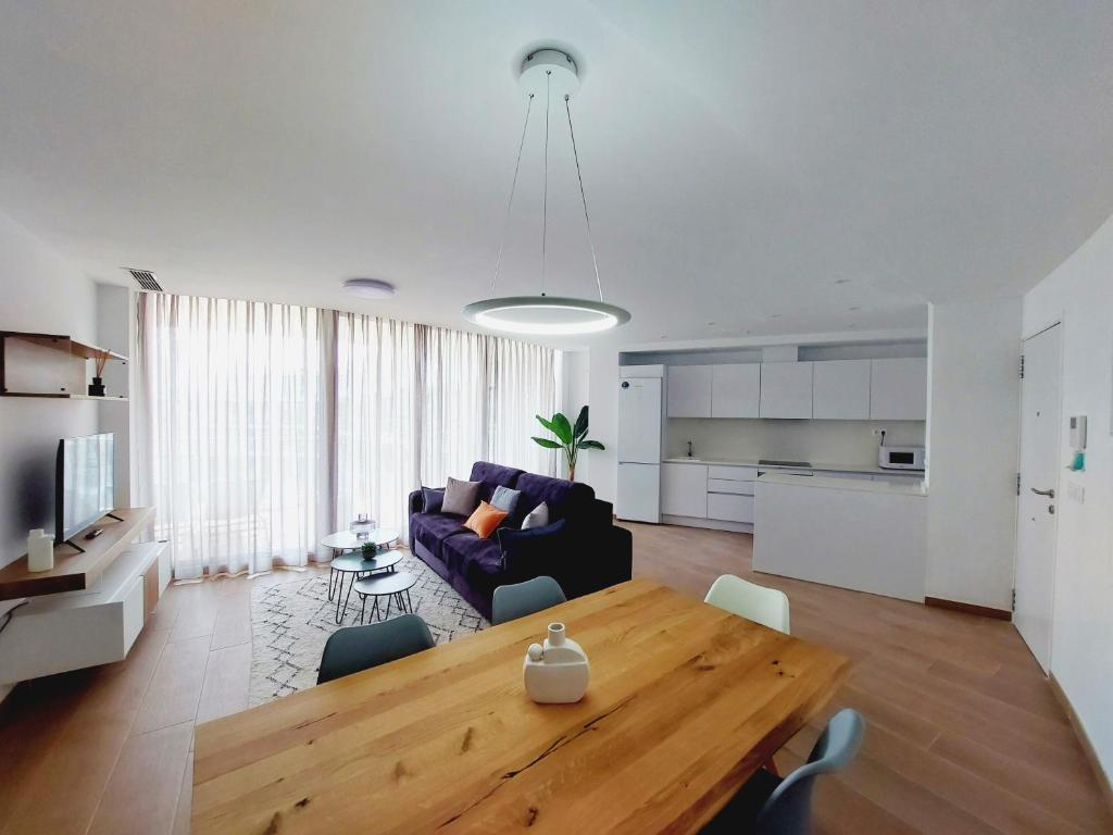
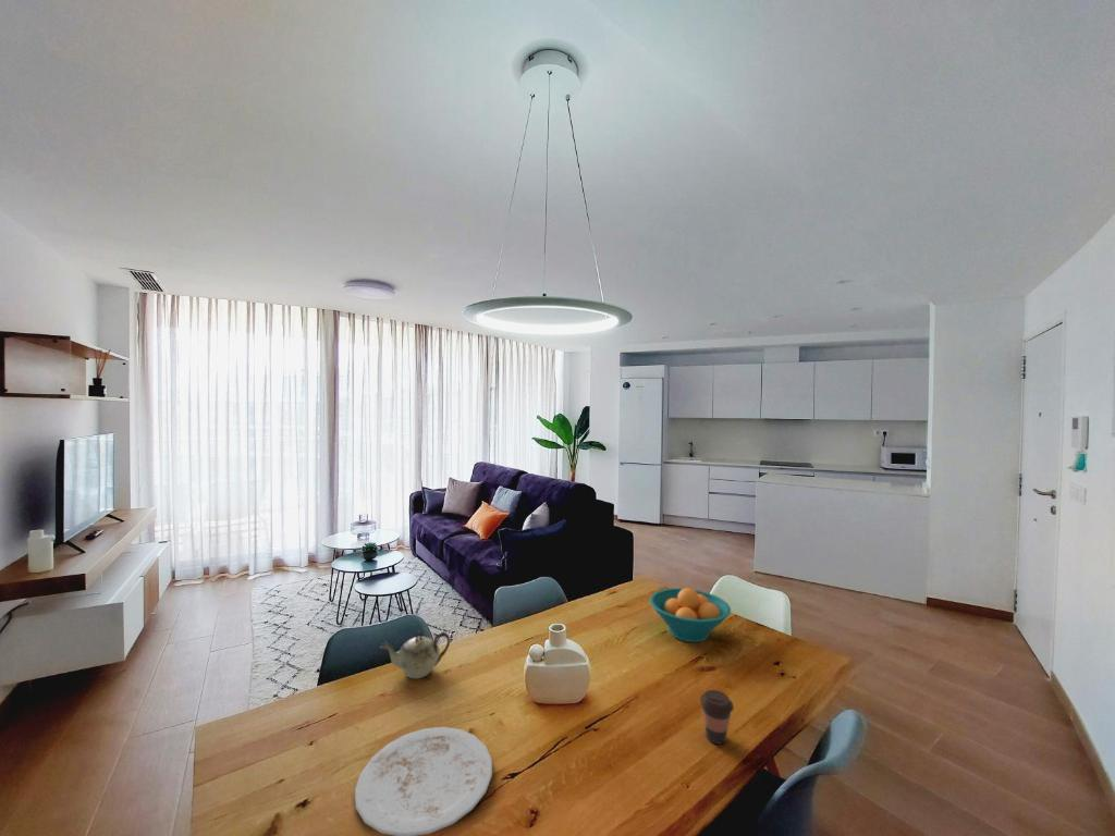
+ teapot (415, 652)
+ coffee cup (715, 717)
+ plate (426, 775)
+ fruit bowl (688, 611)
